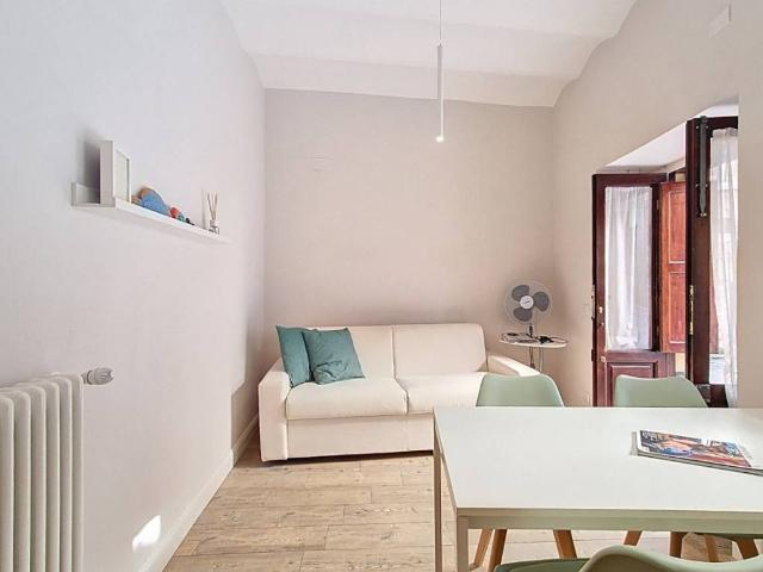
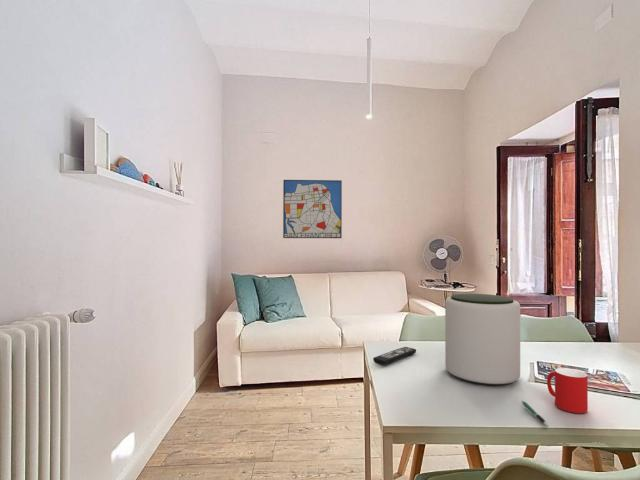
+ cup (565, 388)
+ remote control (395, 355)
+ pen (534, 412)
+ wall art (312, 209)
+ plant pot (481, 335)
